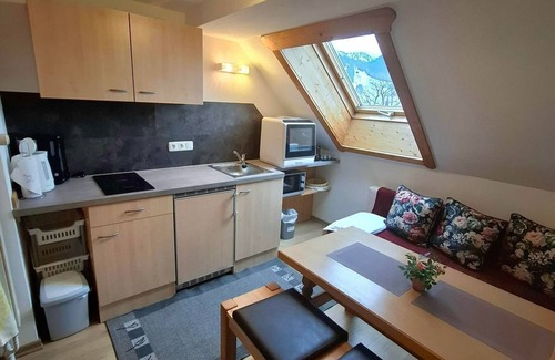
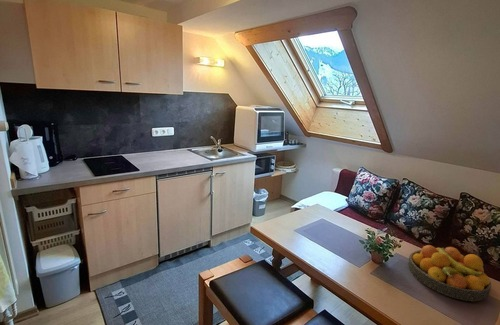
+ fruit bowl (448, 264)
